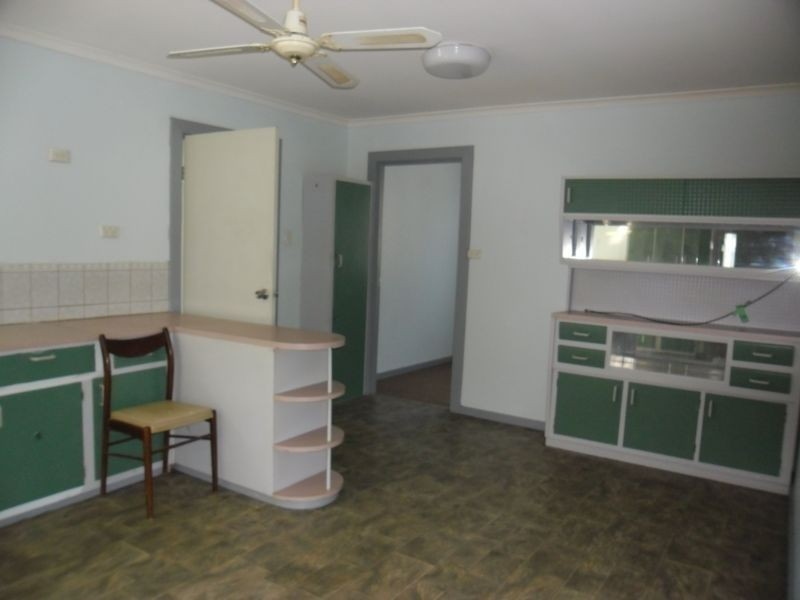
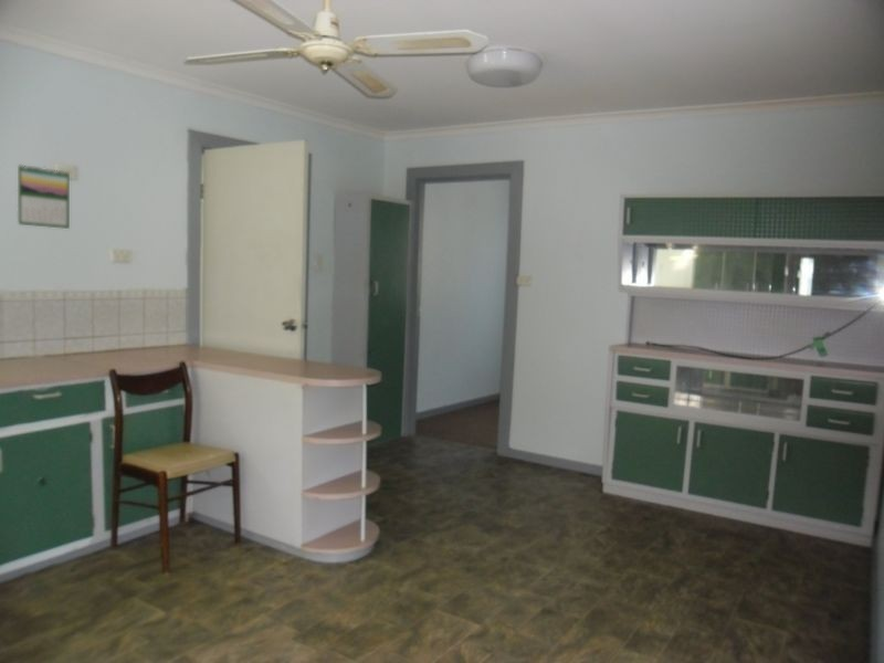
+ calendar (44, 196)
